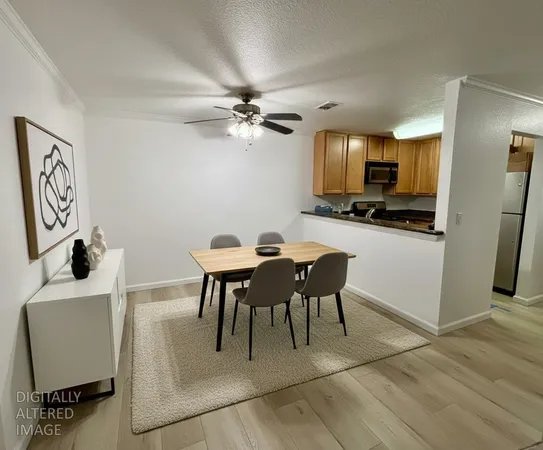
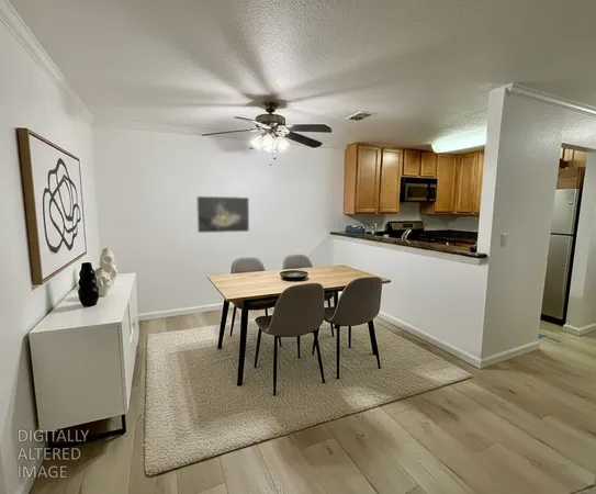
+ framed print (223, 214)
